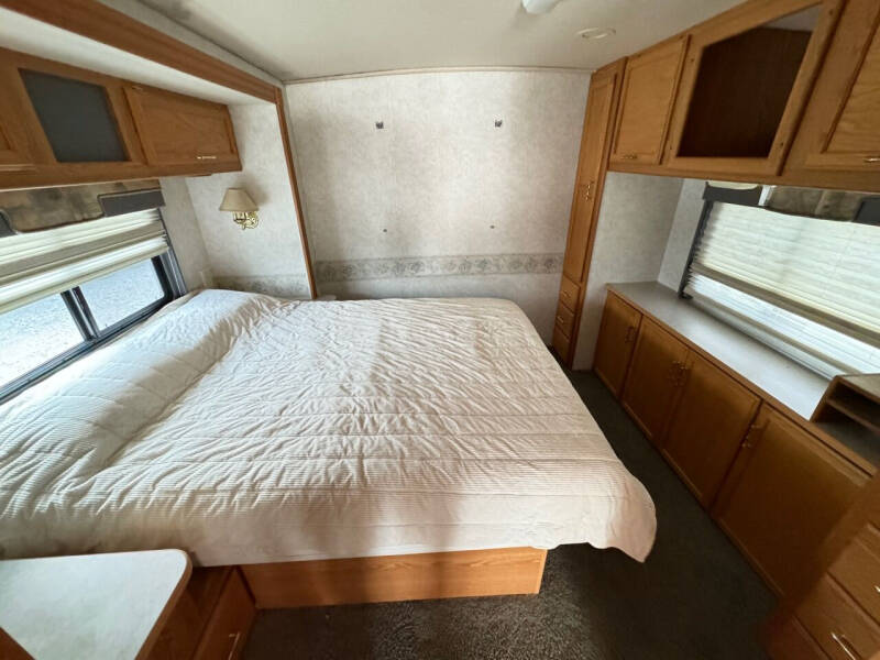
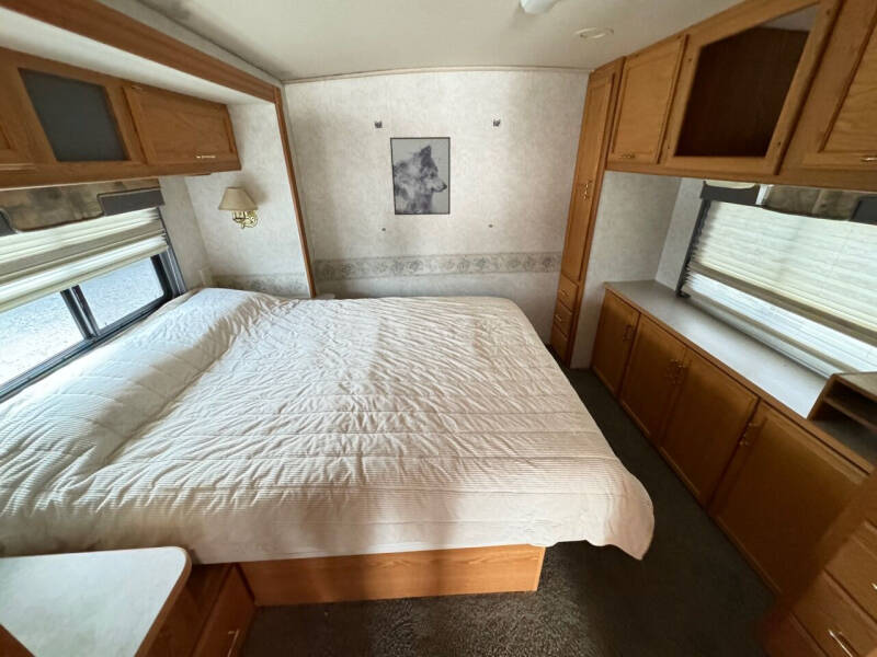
+ wall art (421, 177)
